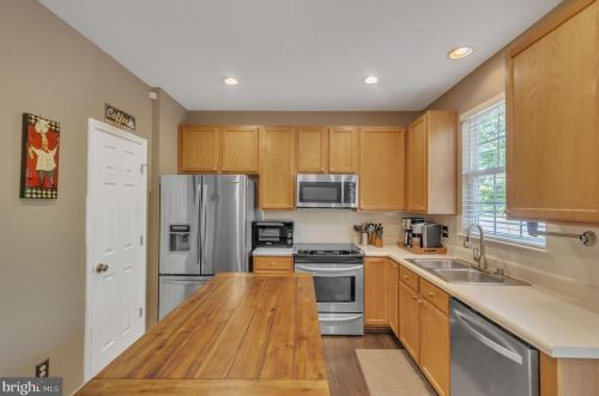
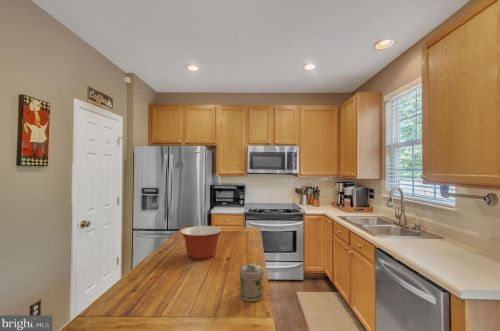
+ jar (251, 281)
+ mixing bowl (201, 243)
